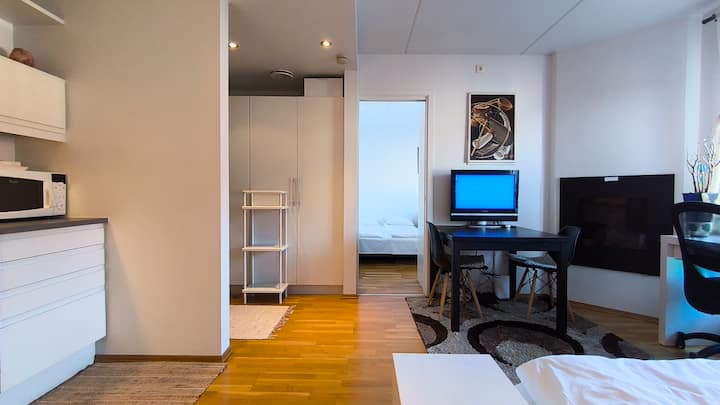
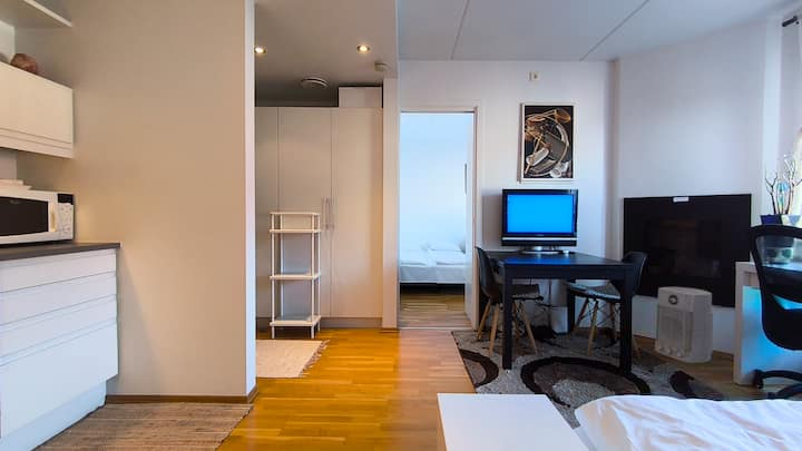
+ air purifier (684, 322)
